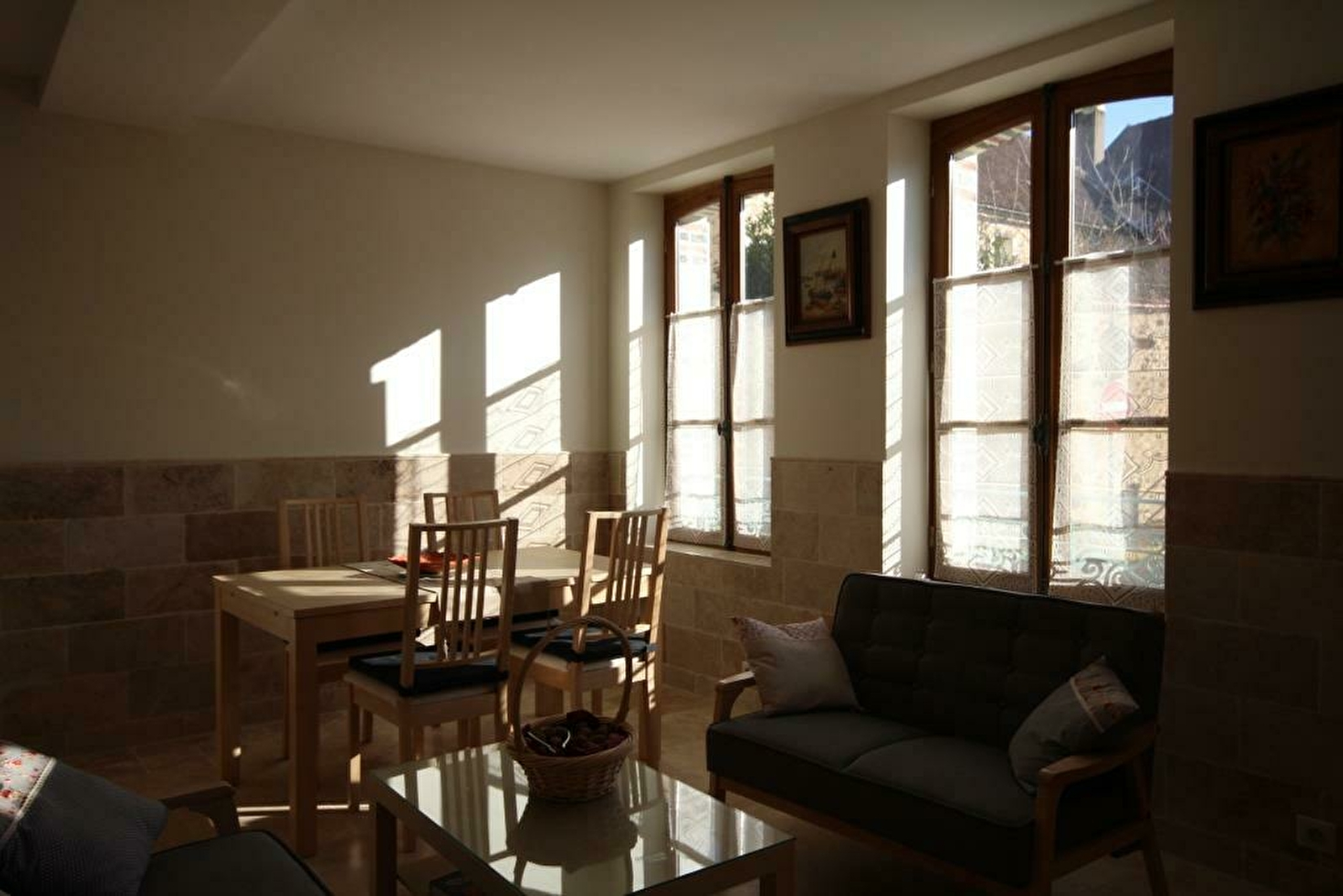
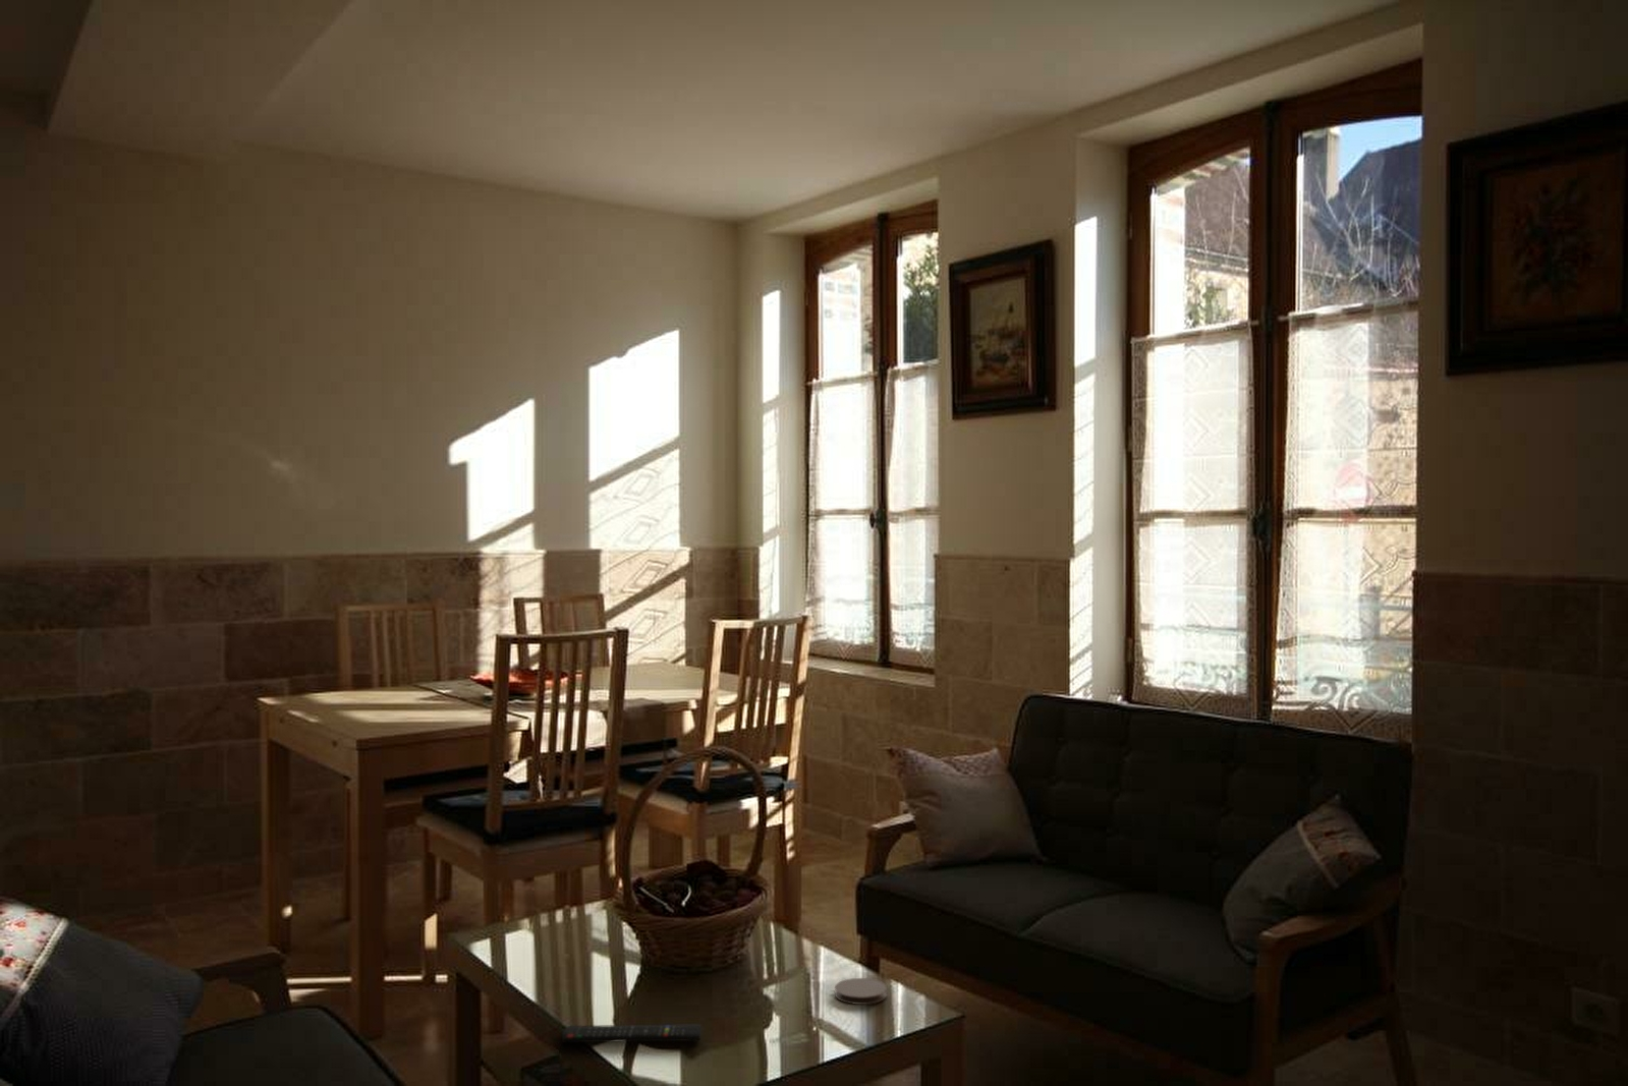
+ coaster (861, 990)
+ remote control (632, 1034)
